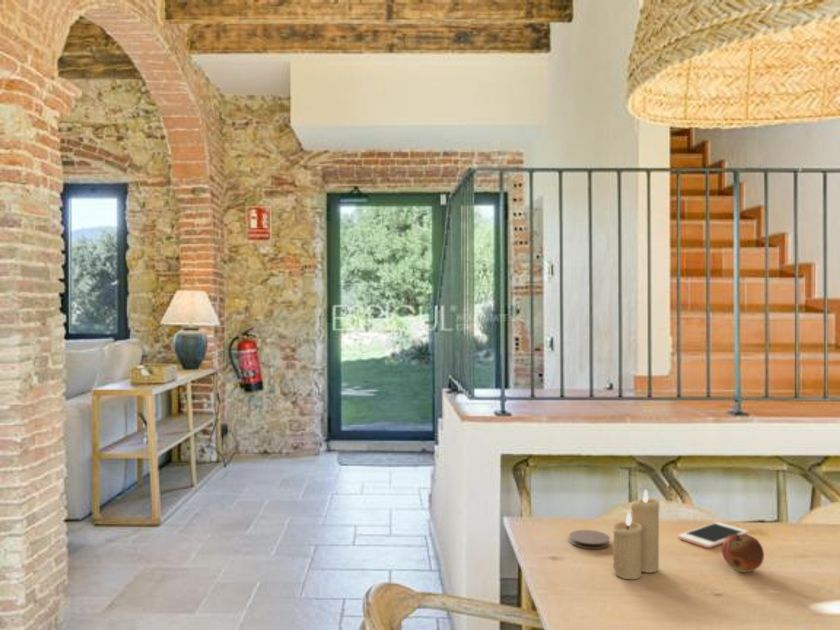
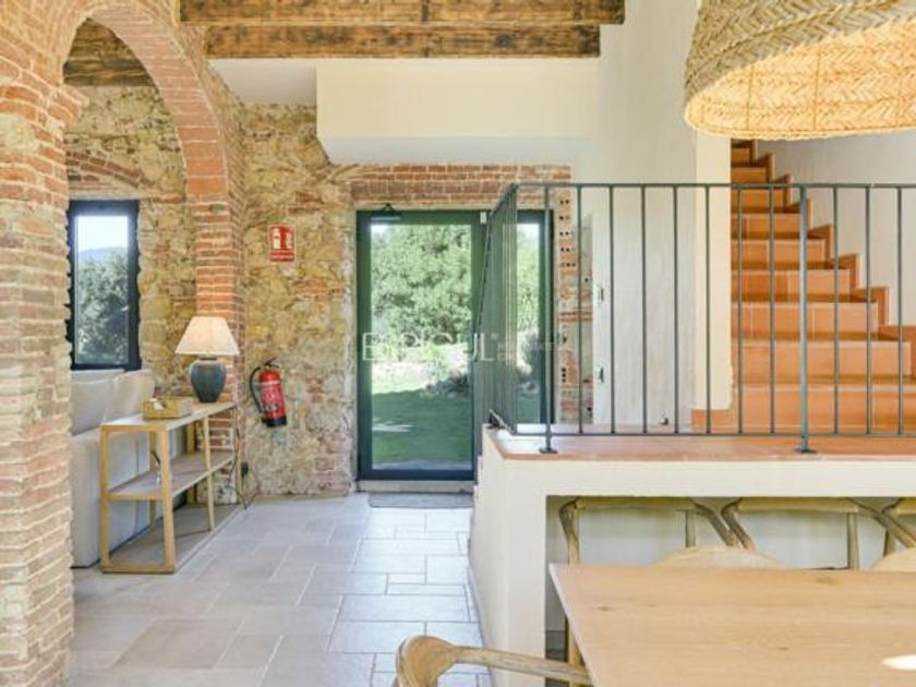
- fruit (742, 551)
- candle (636, 531)
- cell phone (713, 534)
- coaster (589, 539)
